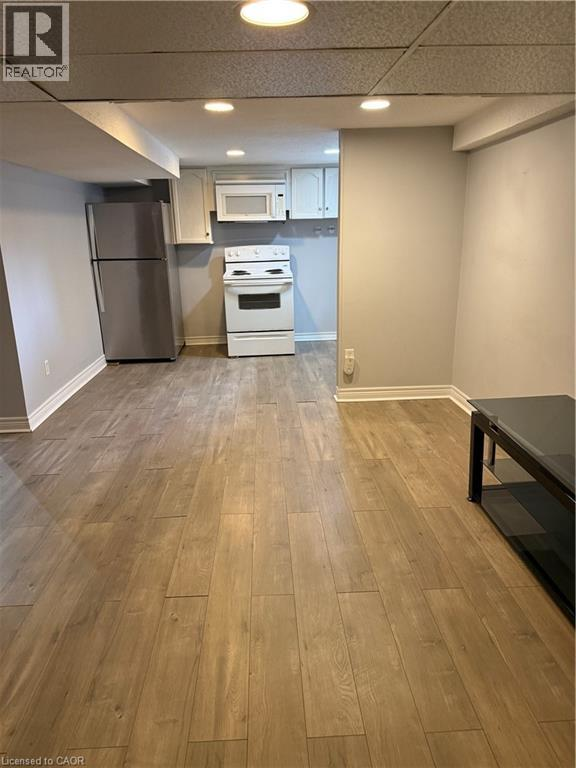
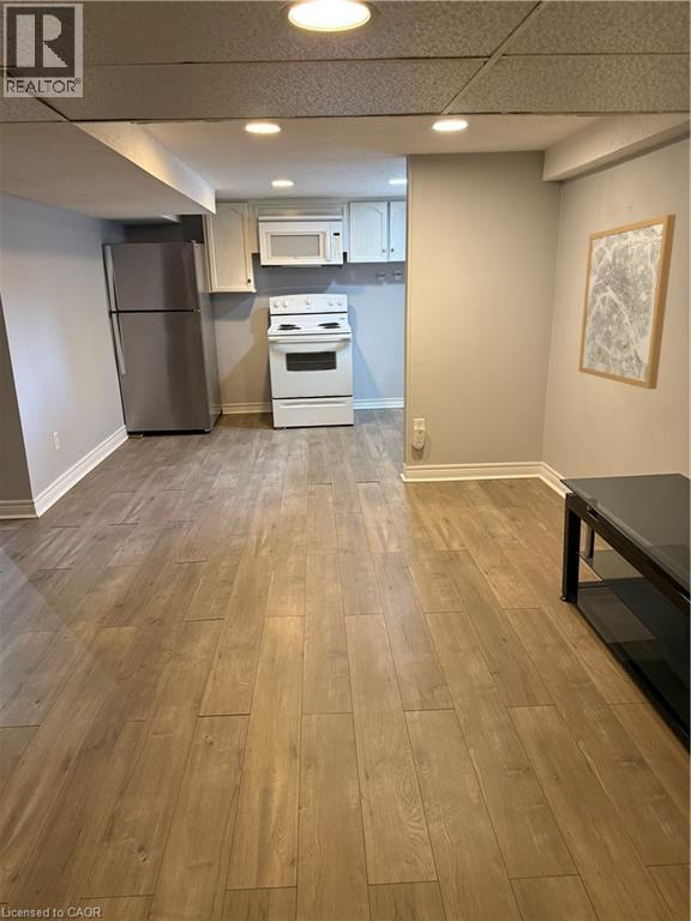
+ wall art (619, 305)
